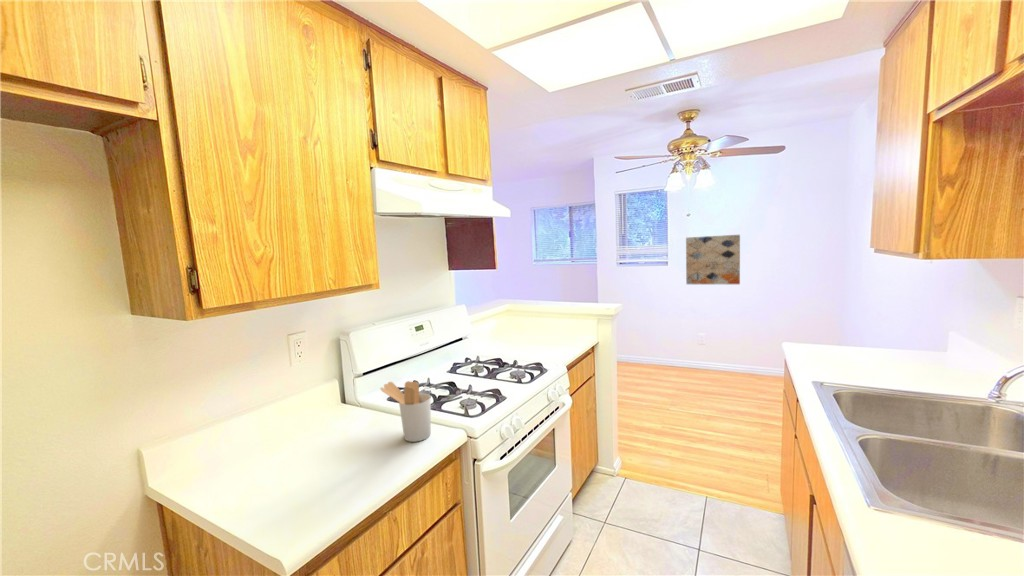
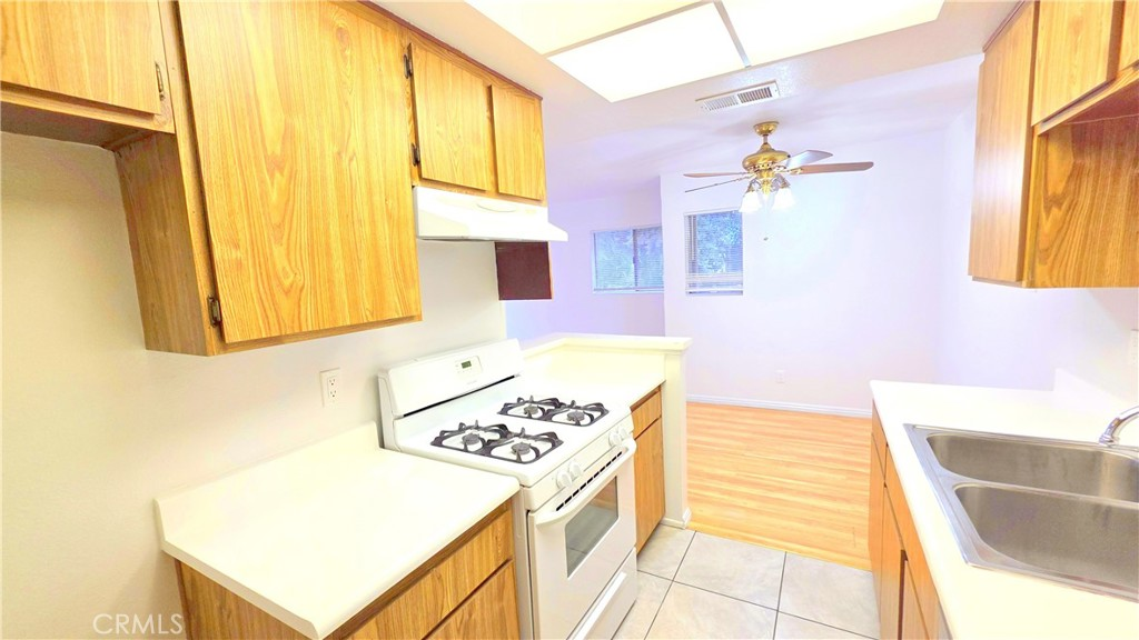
- utensil holder (407, 408)
- wall art (712, 260)
